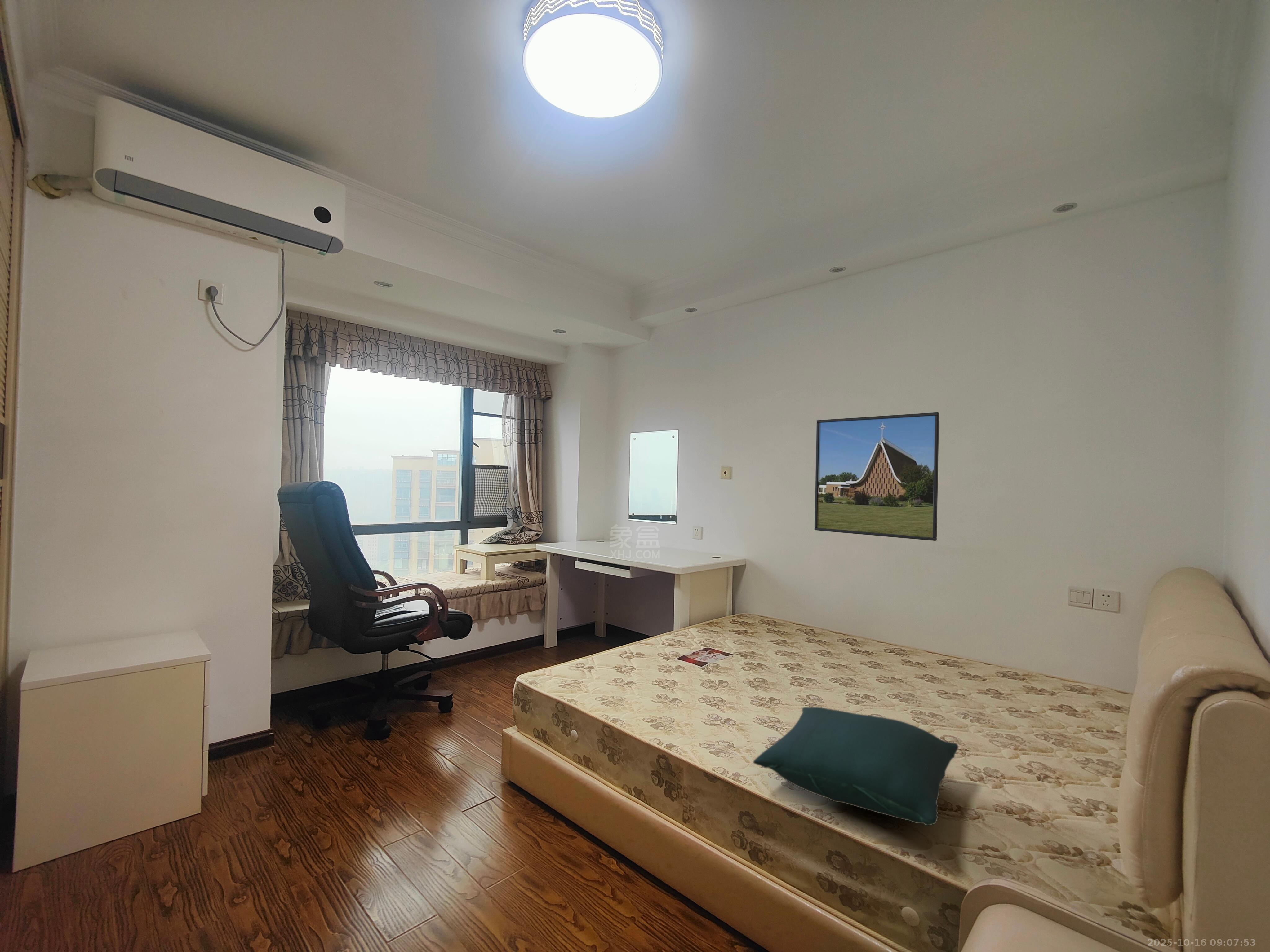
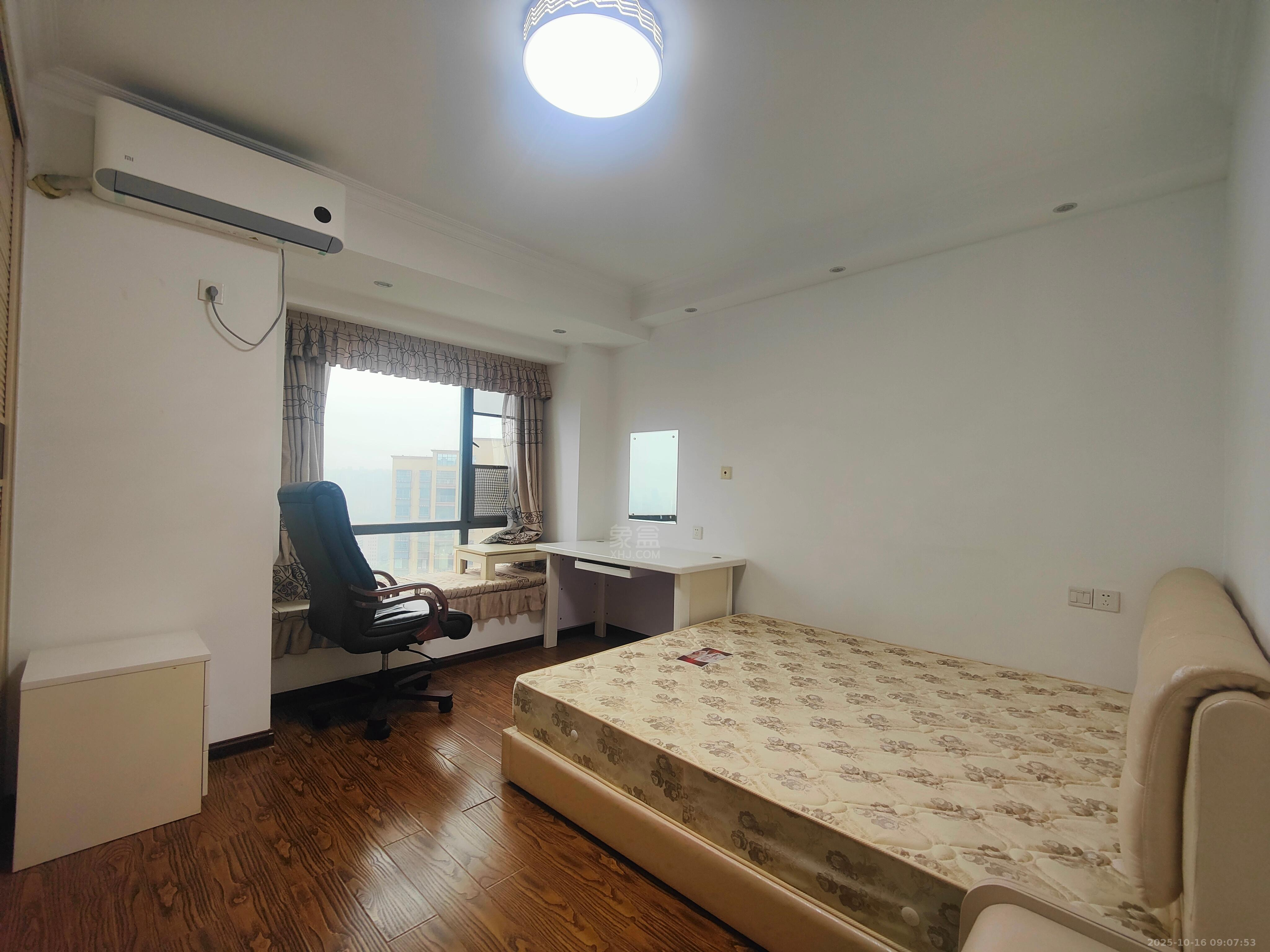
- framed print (872, 476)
- pillow (858, 756)
